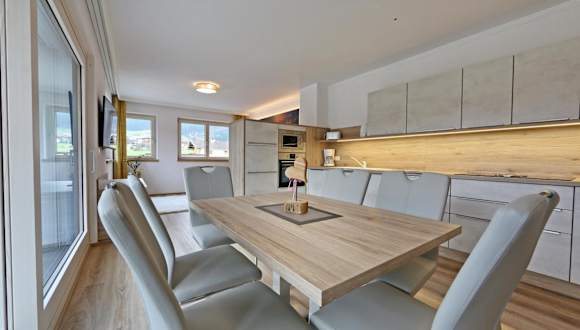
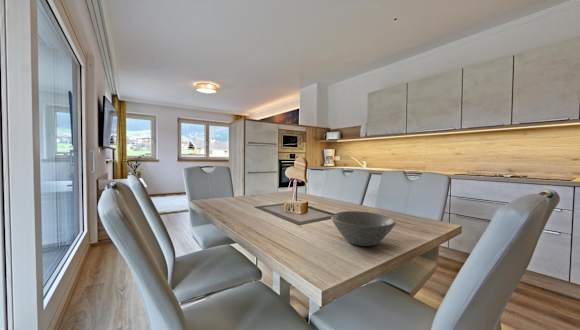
+ bowl (362, 229)
